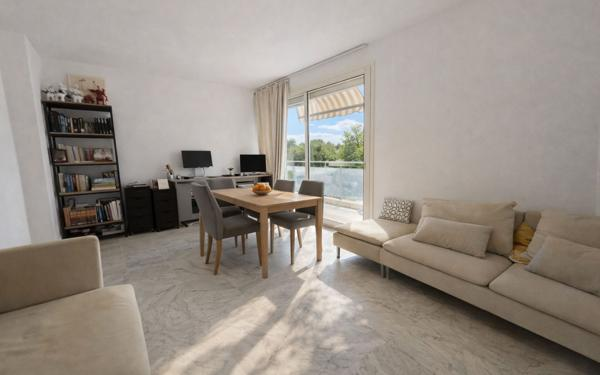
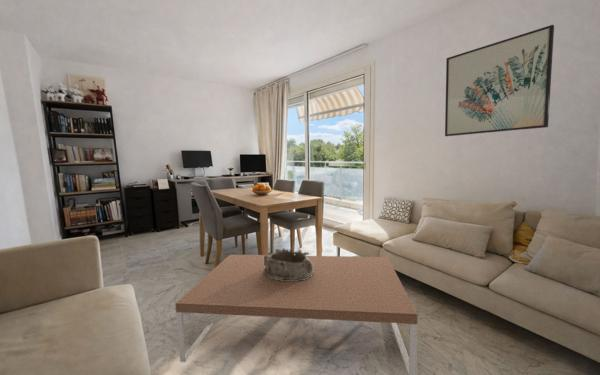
+ wall art (491, 89)
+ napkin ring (287, 262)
+ coffee table (299, 301)
